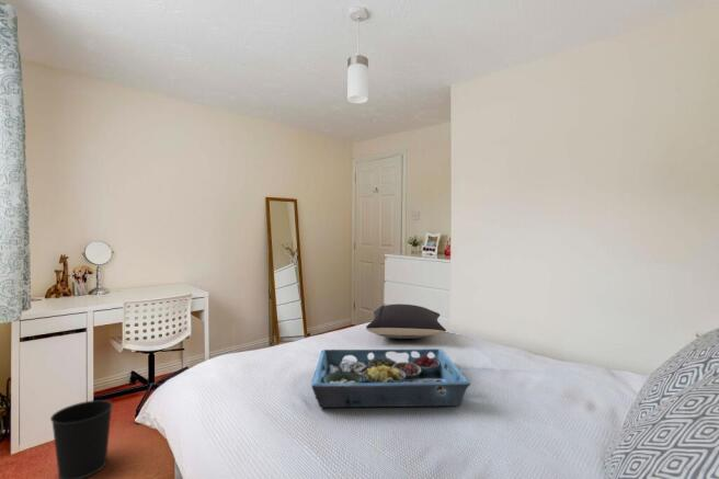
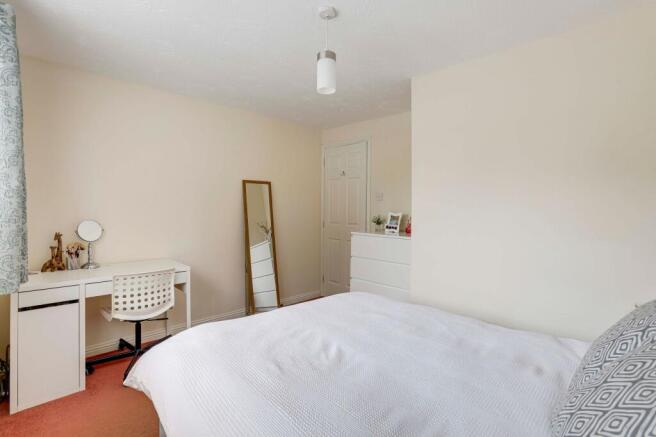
- serving tray (386, 373)
- wastebasket (82, 440)
- pillow (406, 320)
